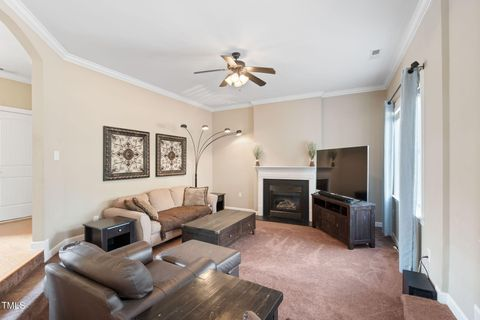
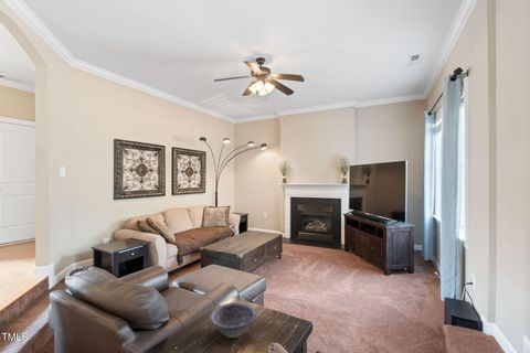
+ decorative bowl (233, 322)
